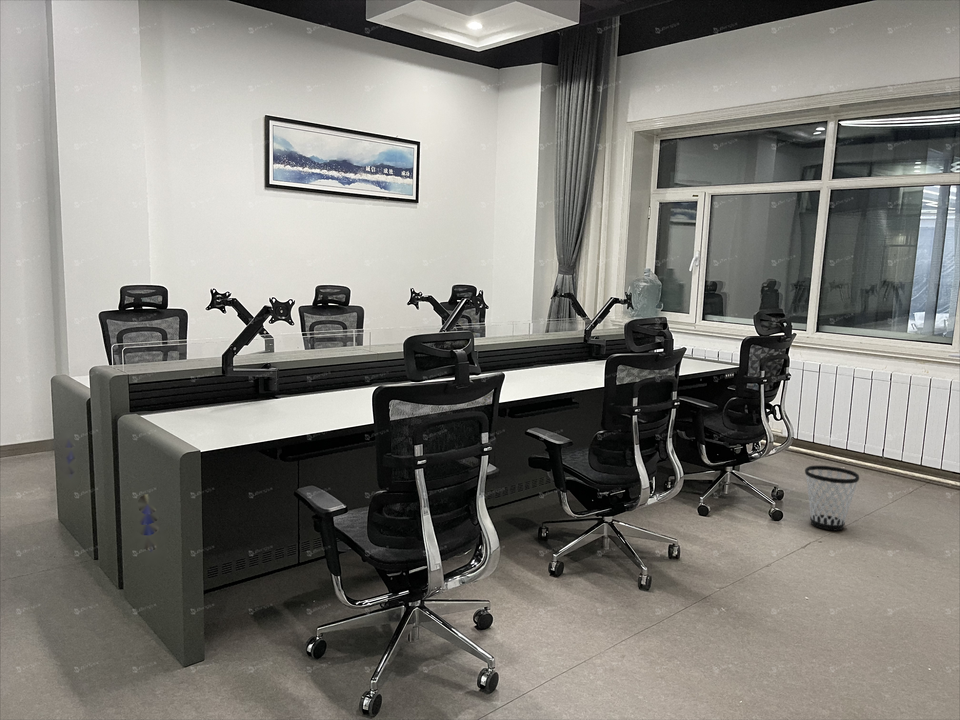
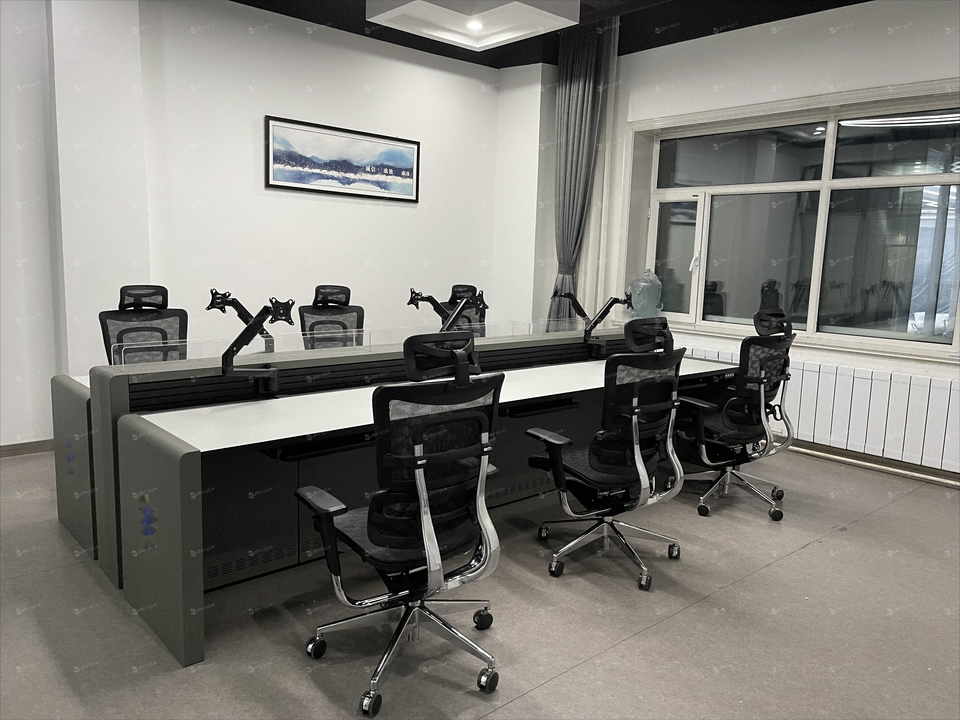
- wastebasket (829, 498)
